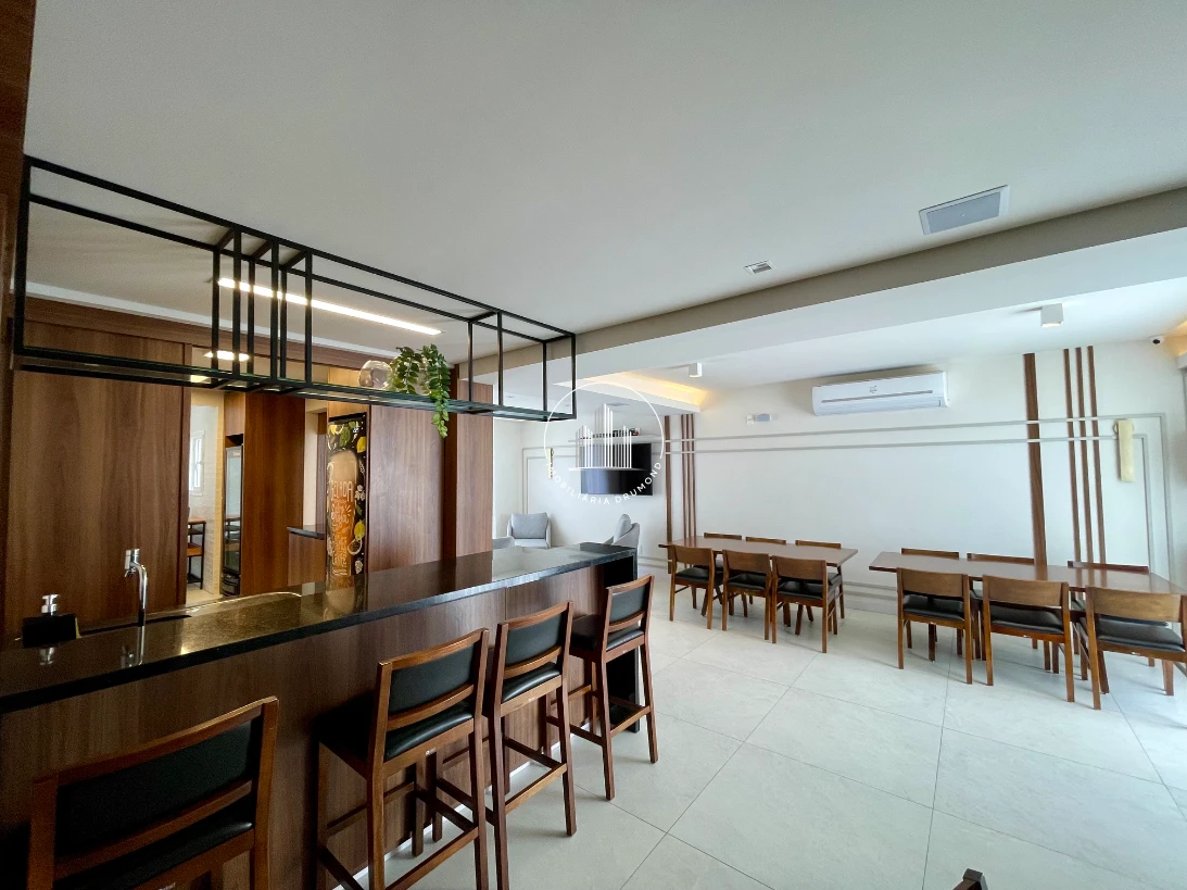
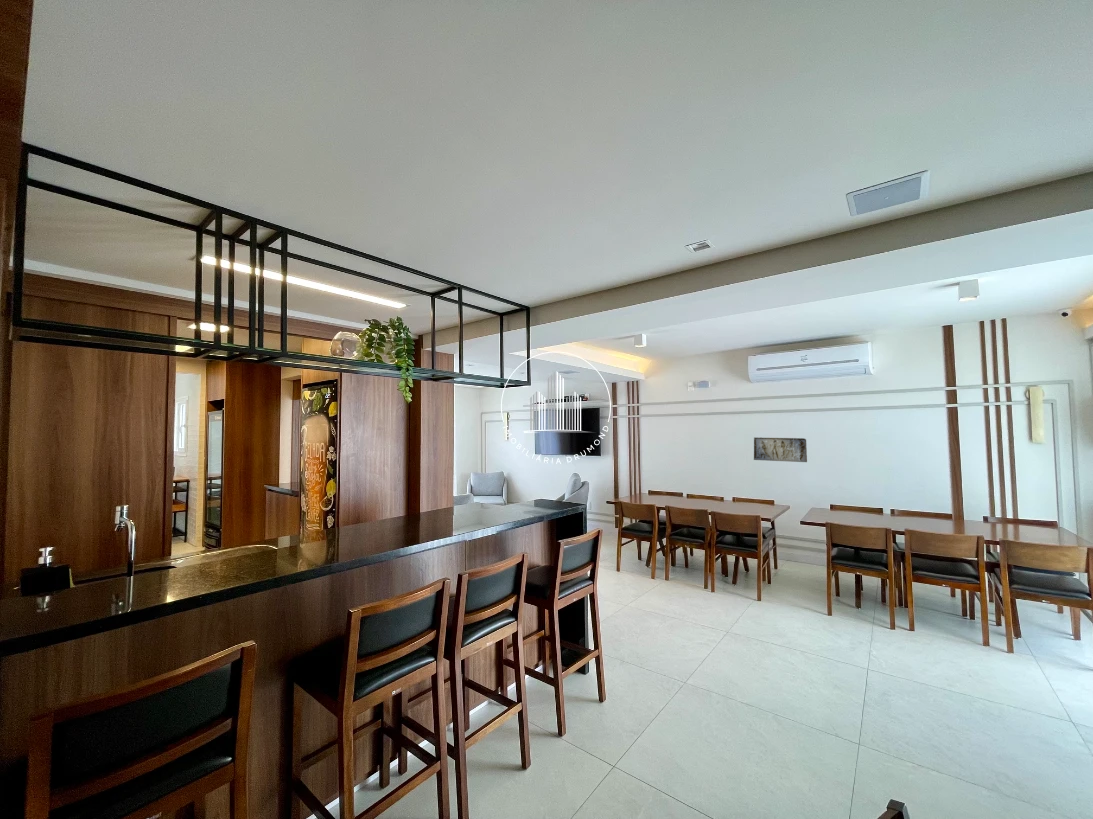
+ relief sculpture (779, 449)
